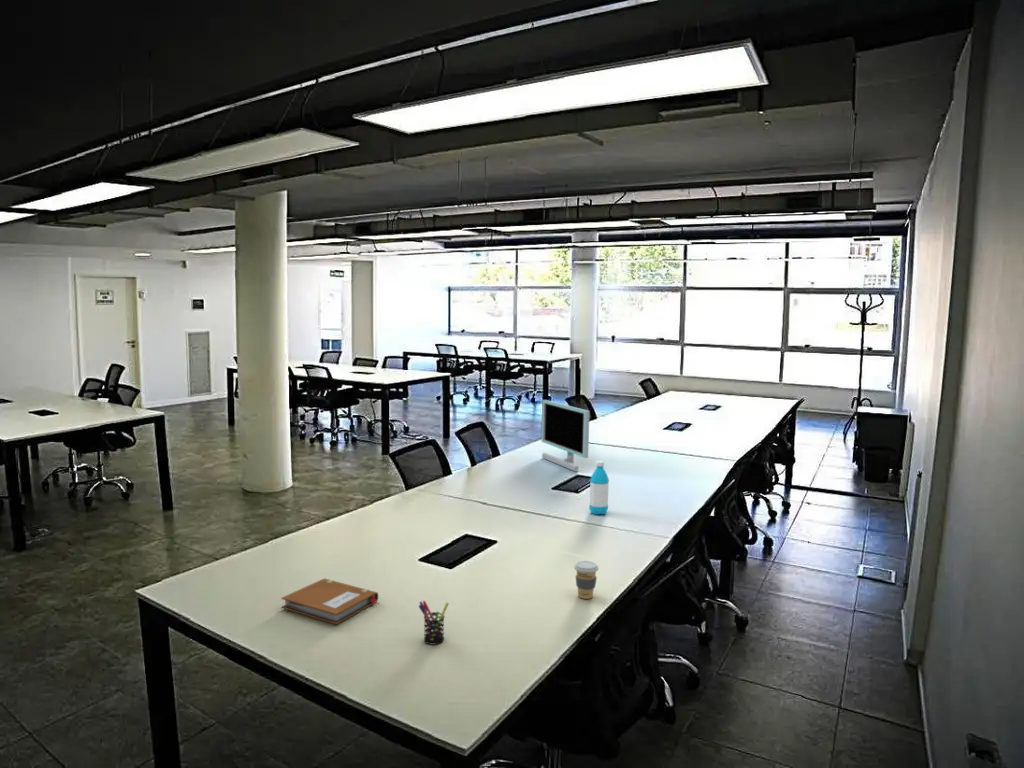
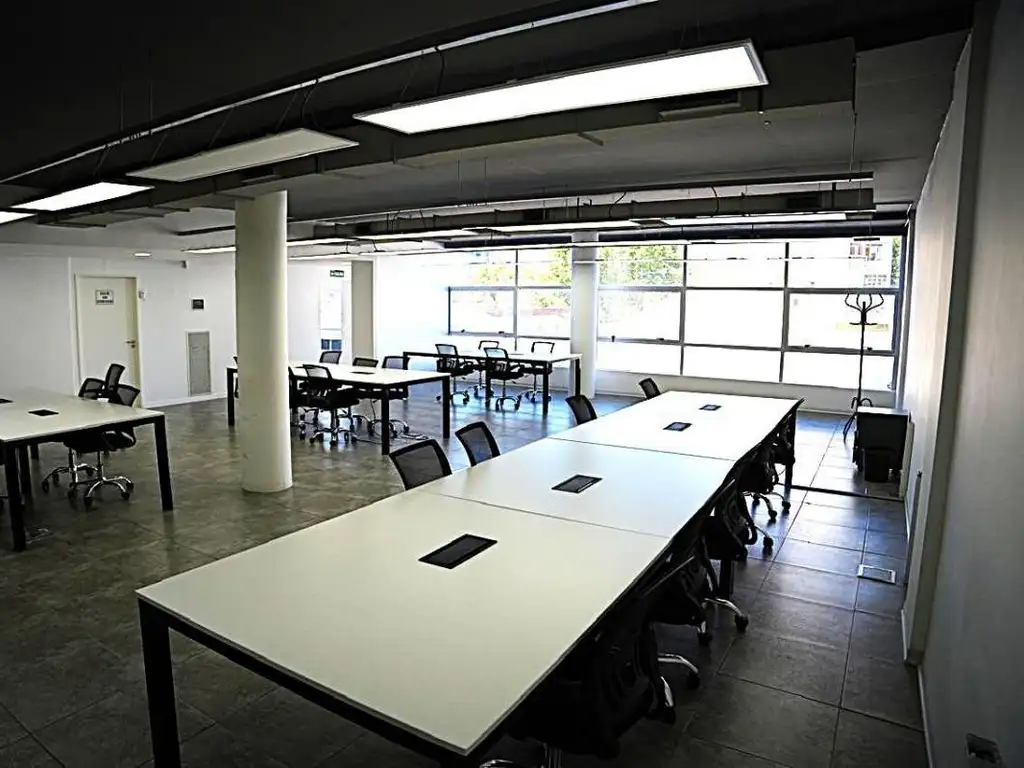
- coffee cup (585, 580)
- pen holder (433, 620)
- water bottle (599, 487)
- notebook (332, 599)
- monitor (565, 434)
